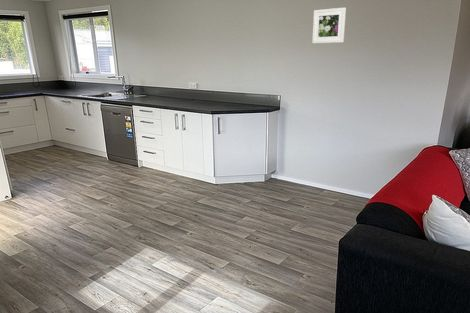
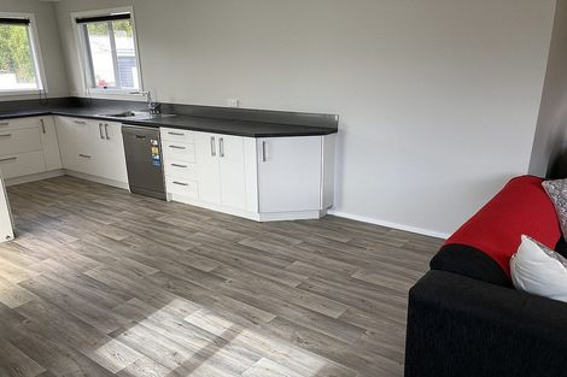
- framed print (328, 26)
